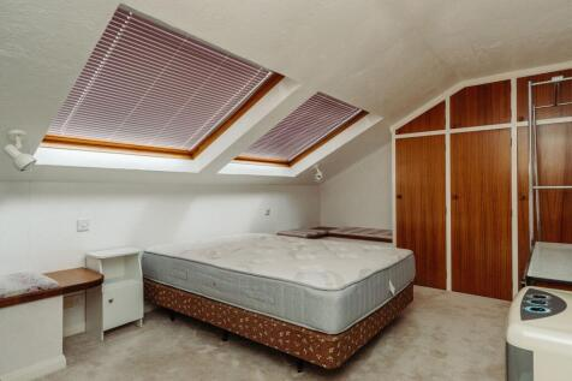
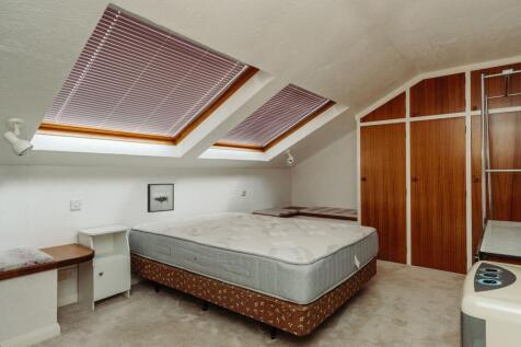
+ wall art (161, 197)
